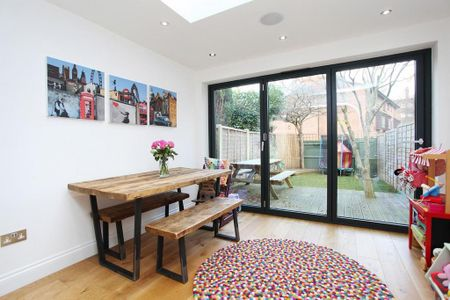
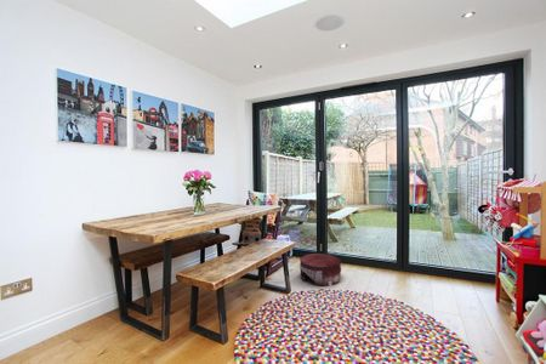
+ pouf (319, 267)
